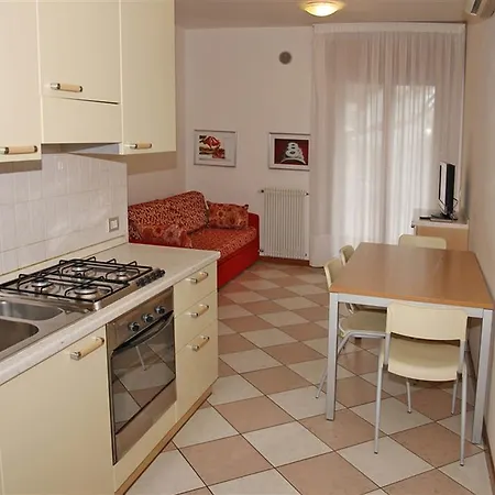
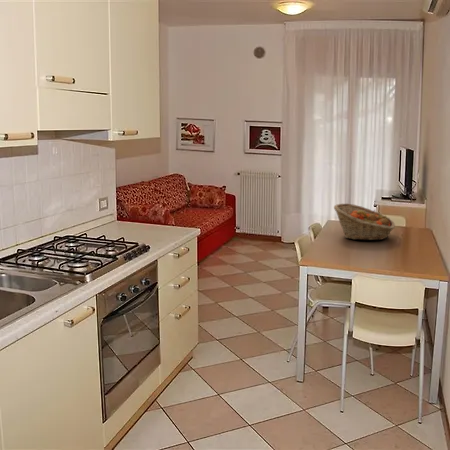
+ fruit basket (364, 221)
